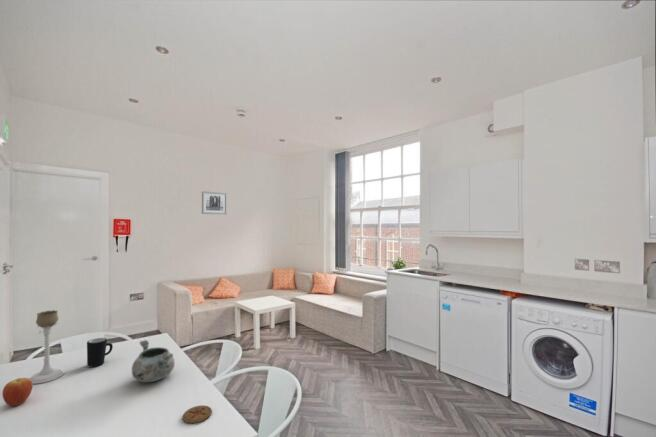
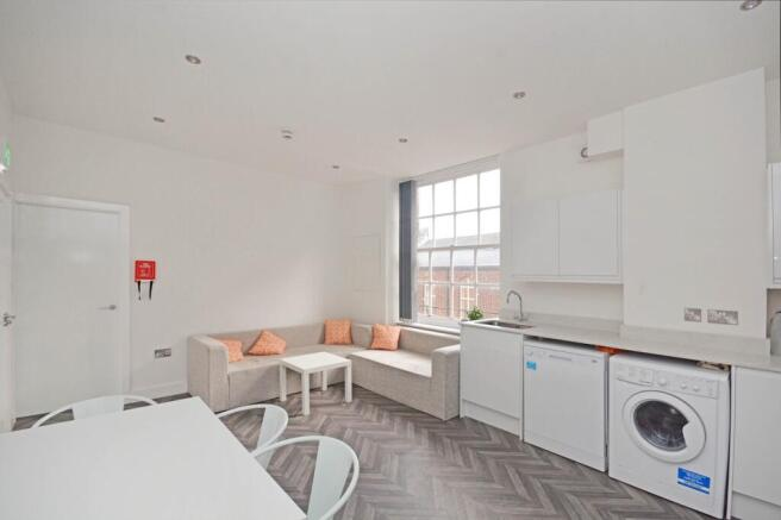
- candle holder (46, 344)
- wall art (214, 203)
- decorative bowl (153, 362)
- fruit (17, 390)
- coaster (197, 414)
- mug (100, 350)
